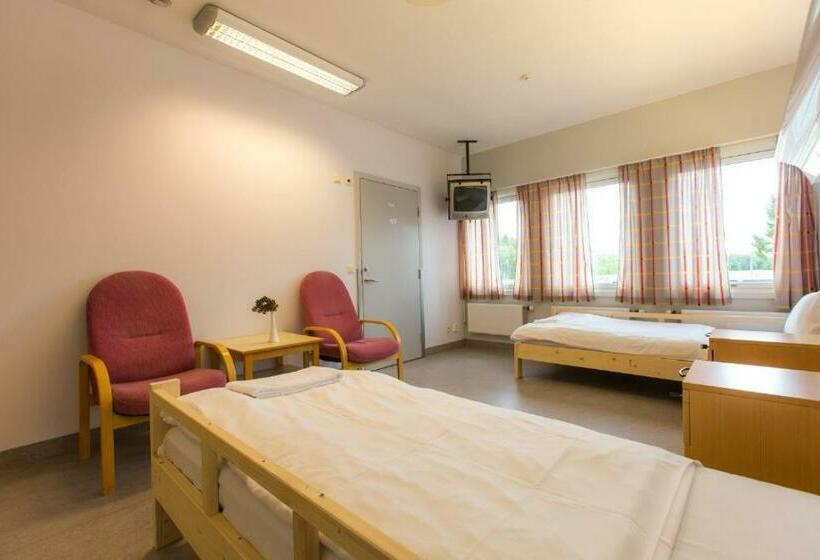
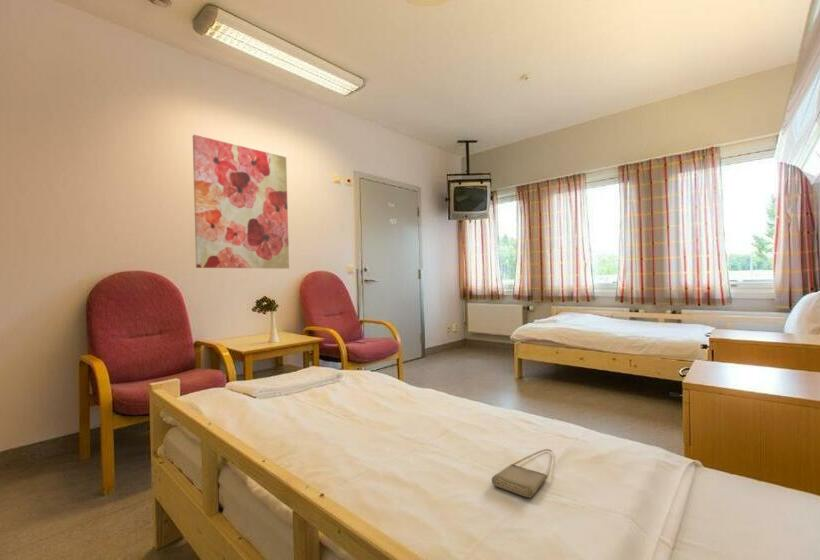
+ wall art (245, 207)
+ shoulder bag (531, 470)
